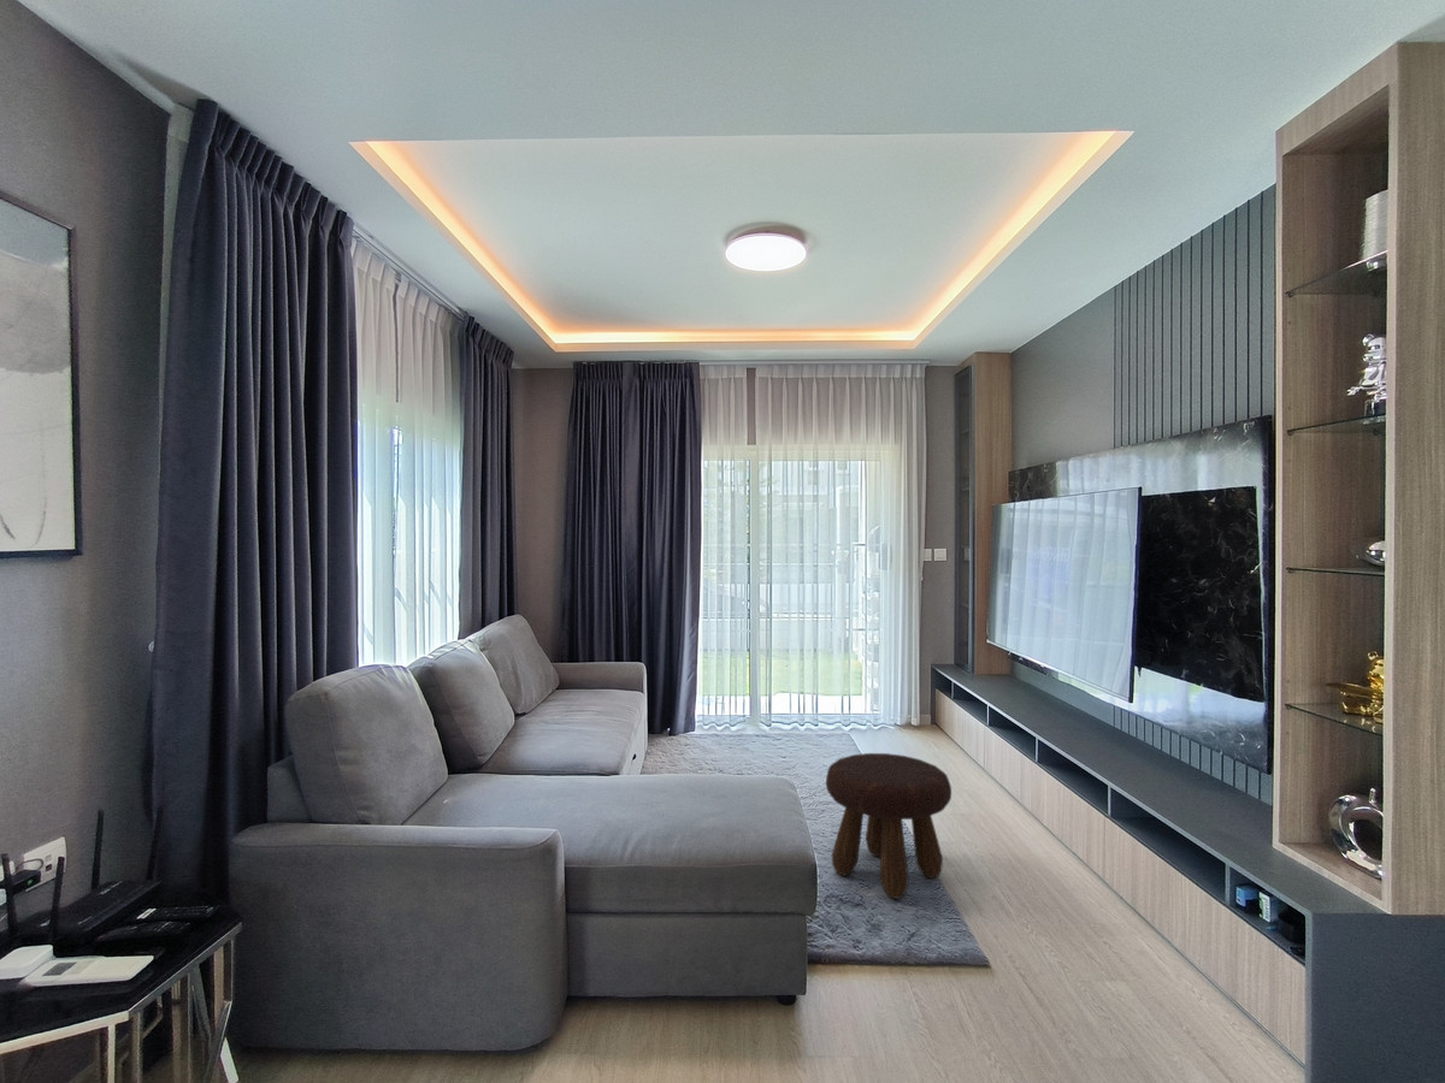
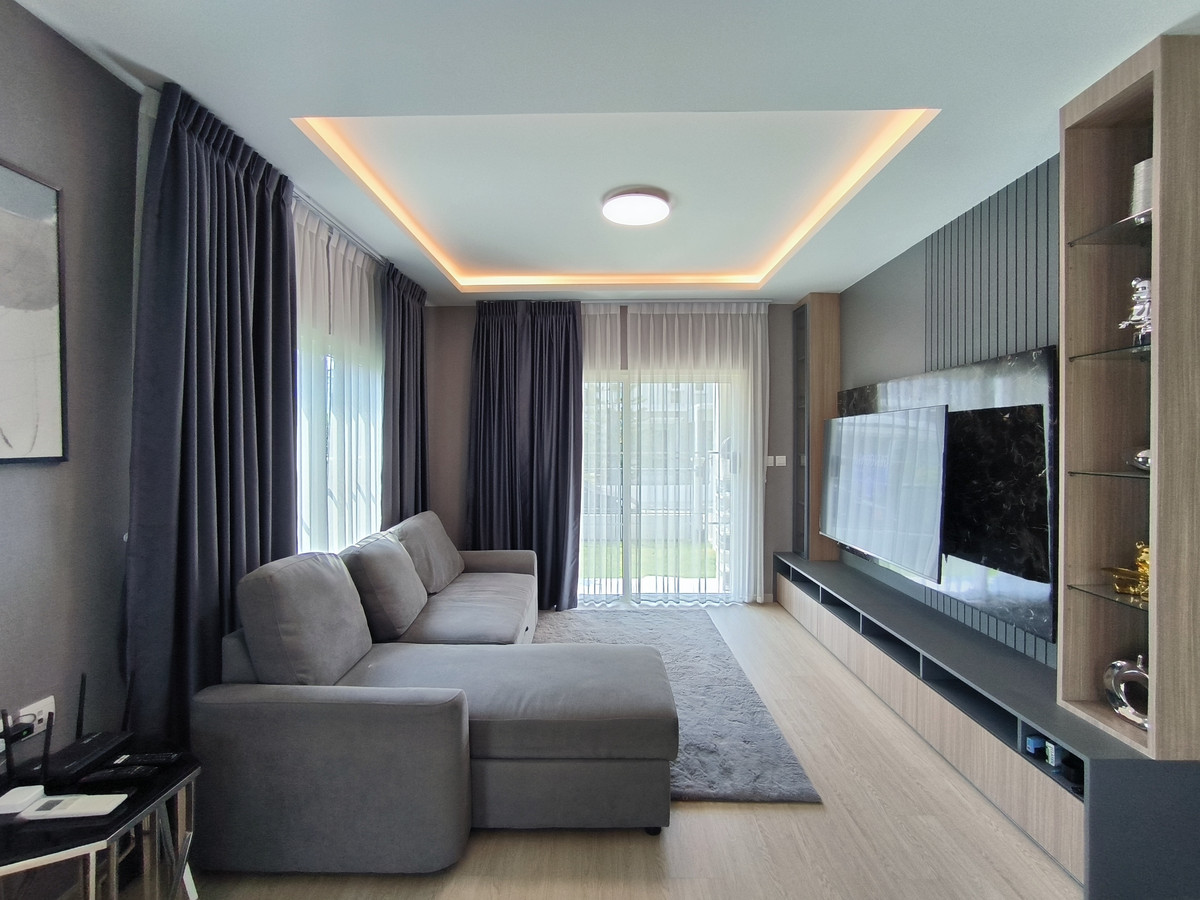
- footstool (886, 821)
